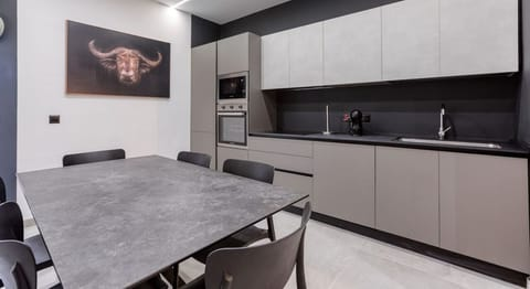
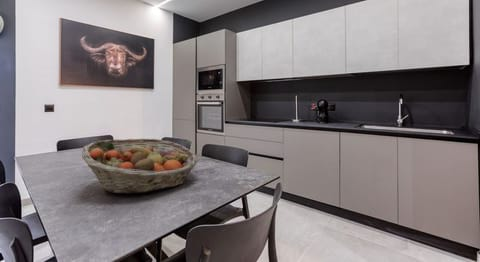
+ fruit basket (145, 161)
